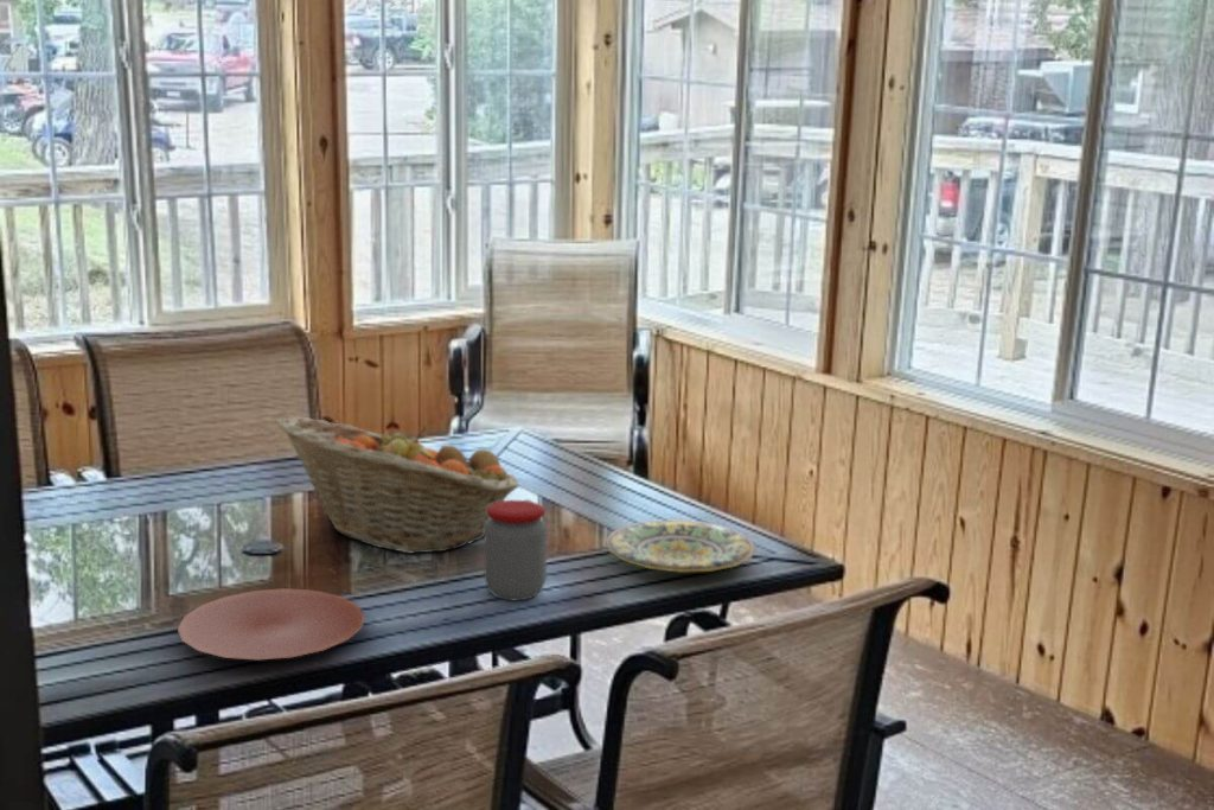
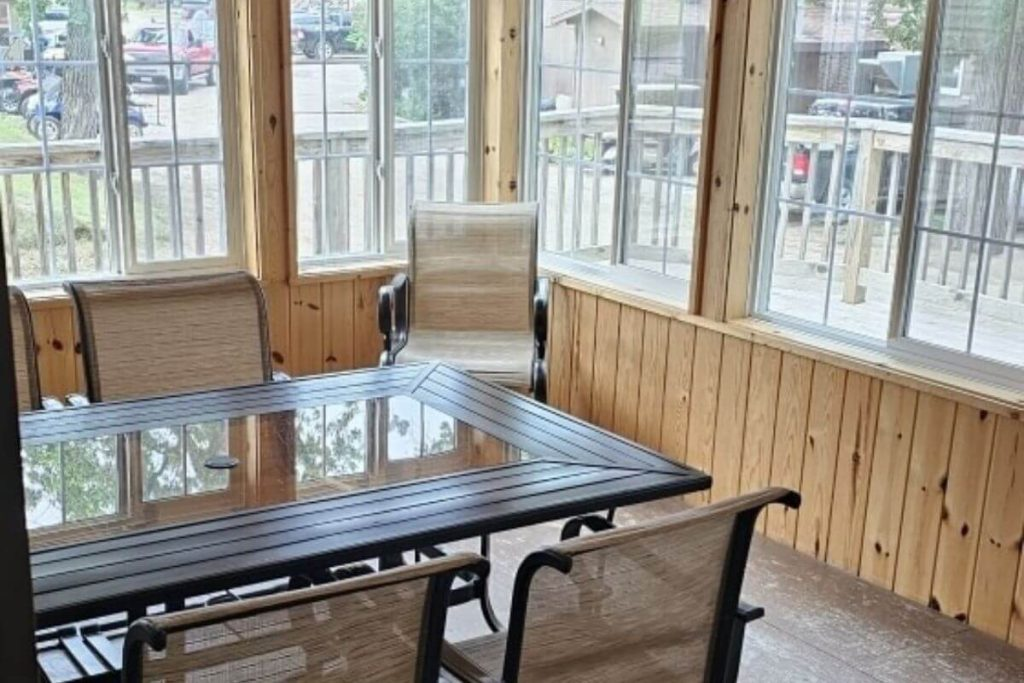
- plate (679, 550)
- jar (515, 549)
- fruit basket (398, 472)
- plate (273, 629)
